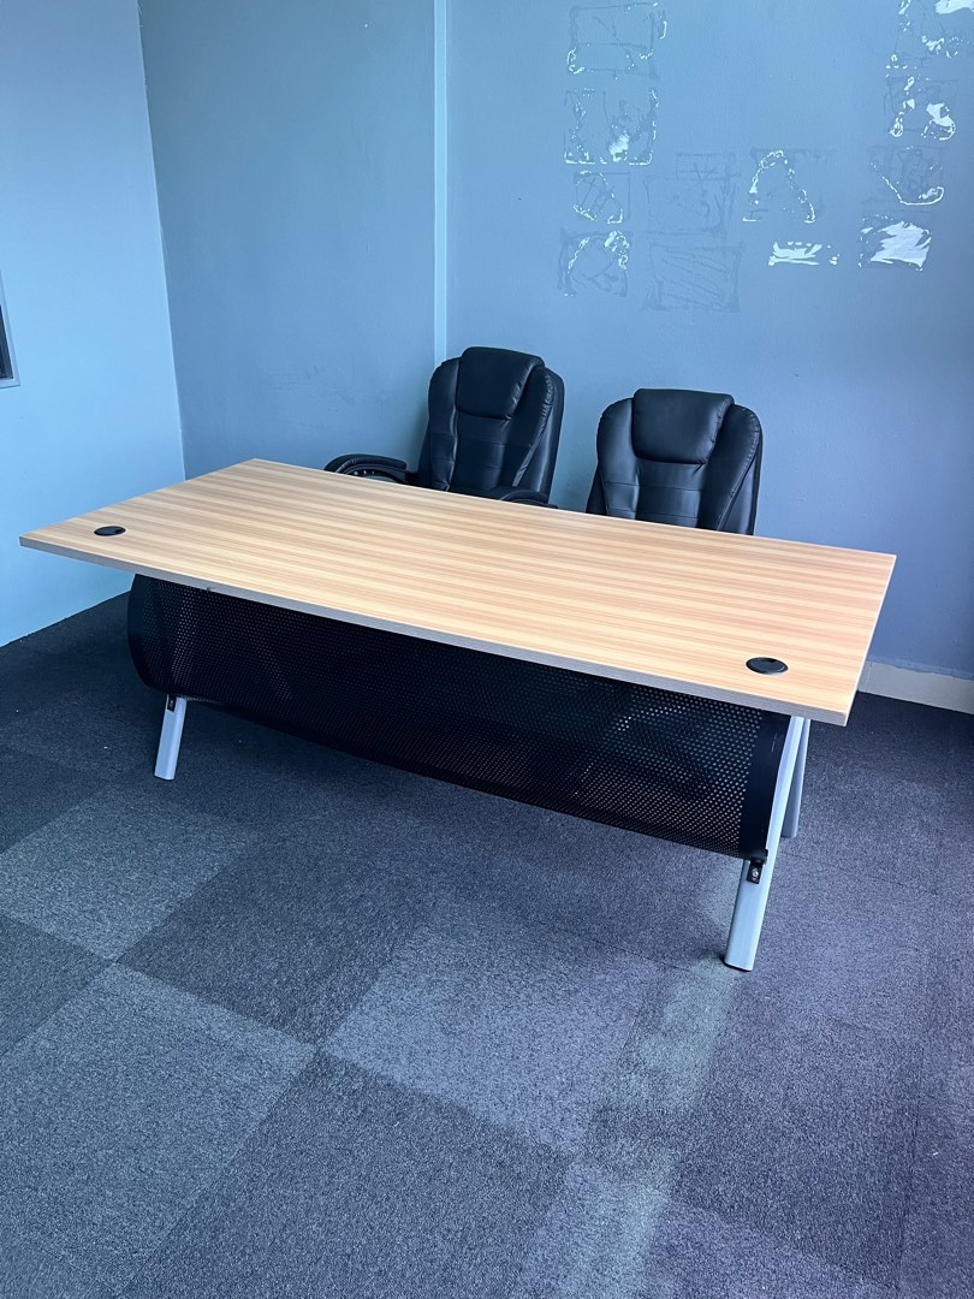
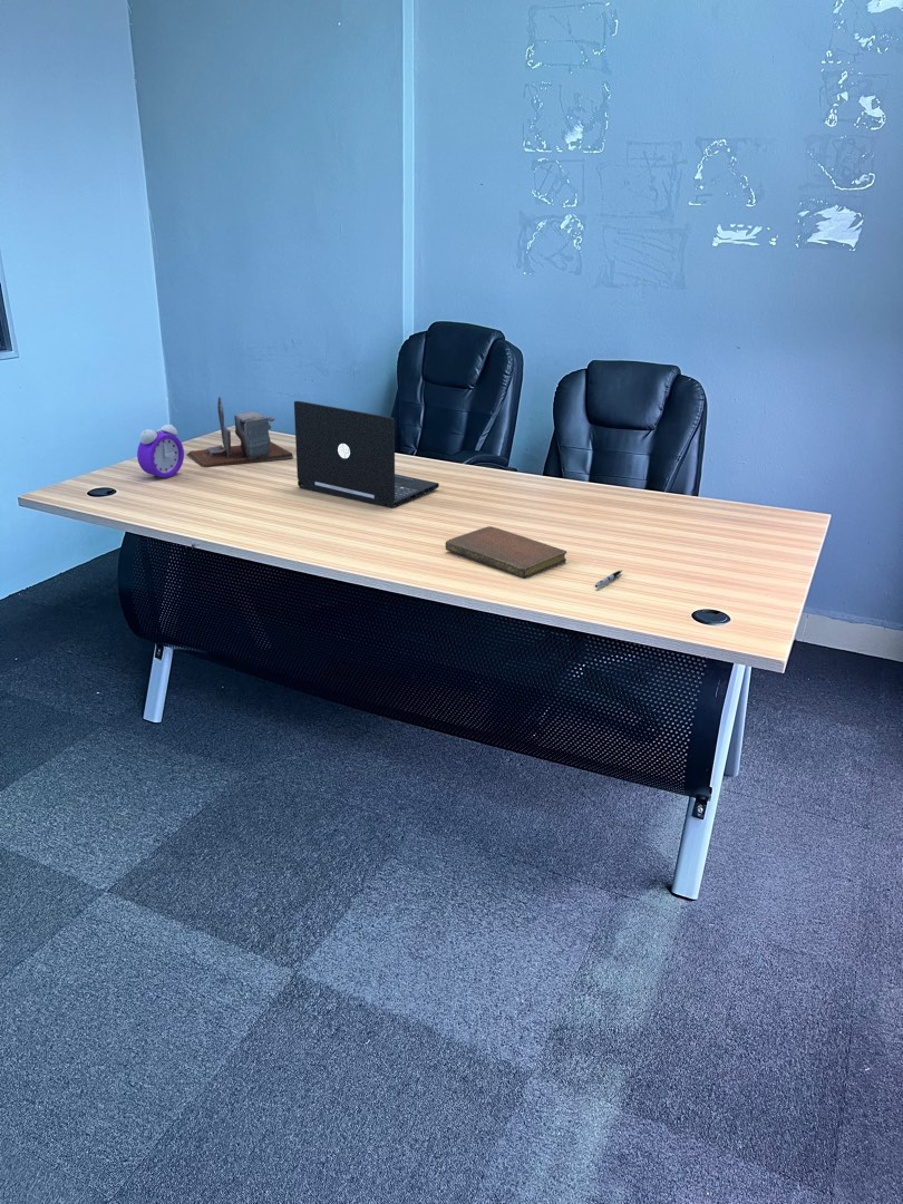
+ alarm clock (161, 452)
+ notebook (505, 551)
+ desk organizer (237, 427)
+ pen (609, 577)
+ laptop (368, 446)
